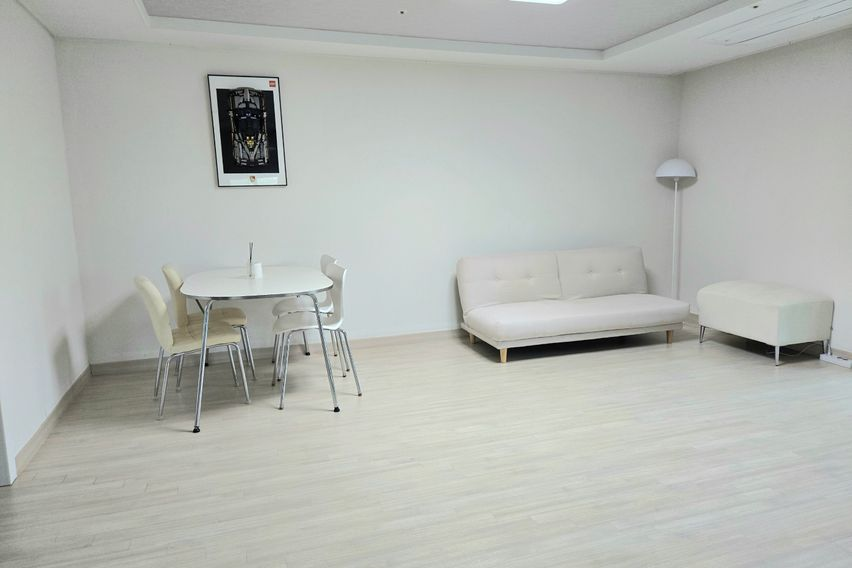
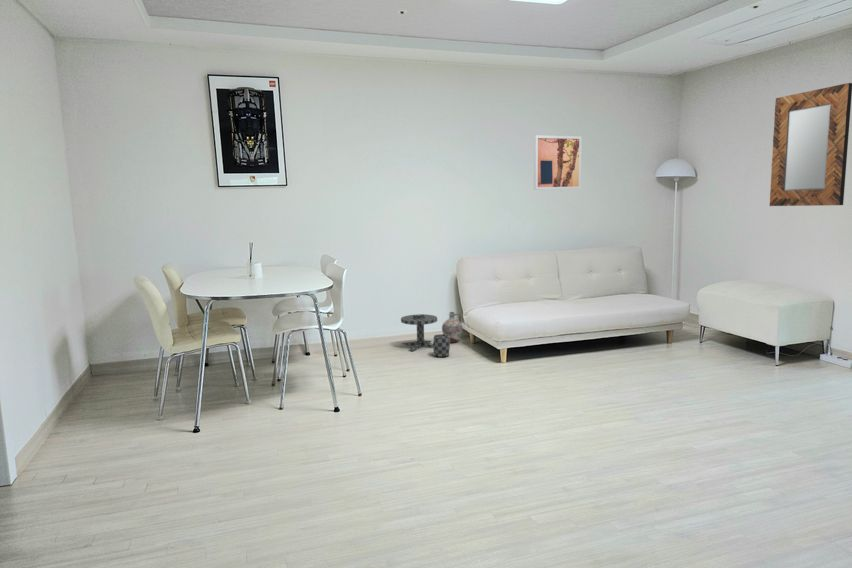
+ ceramic jug (452, 327)
+ wall art (557, 162)
+ home mirror (807, 149)
+ pedestal table (423, 333)
